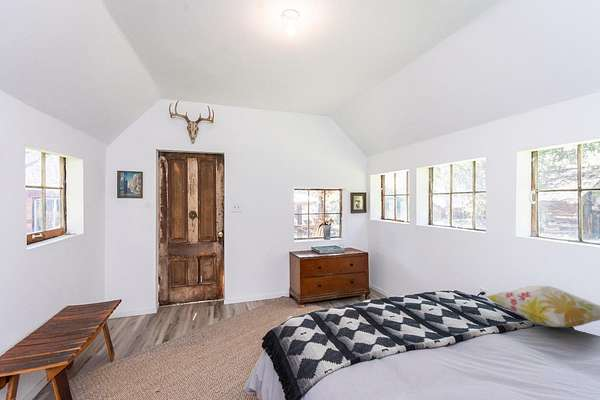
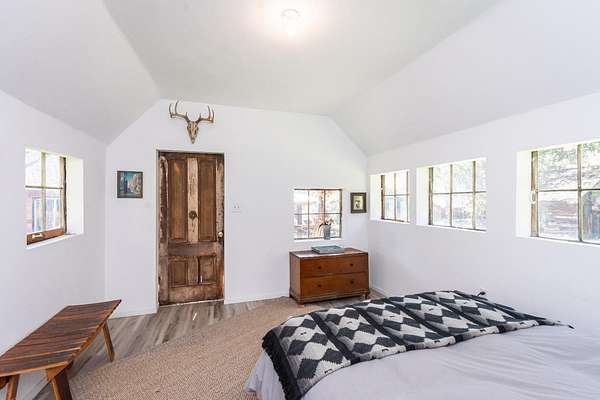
- decorative pillow (546, 305)
